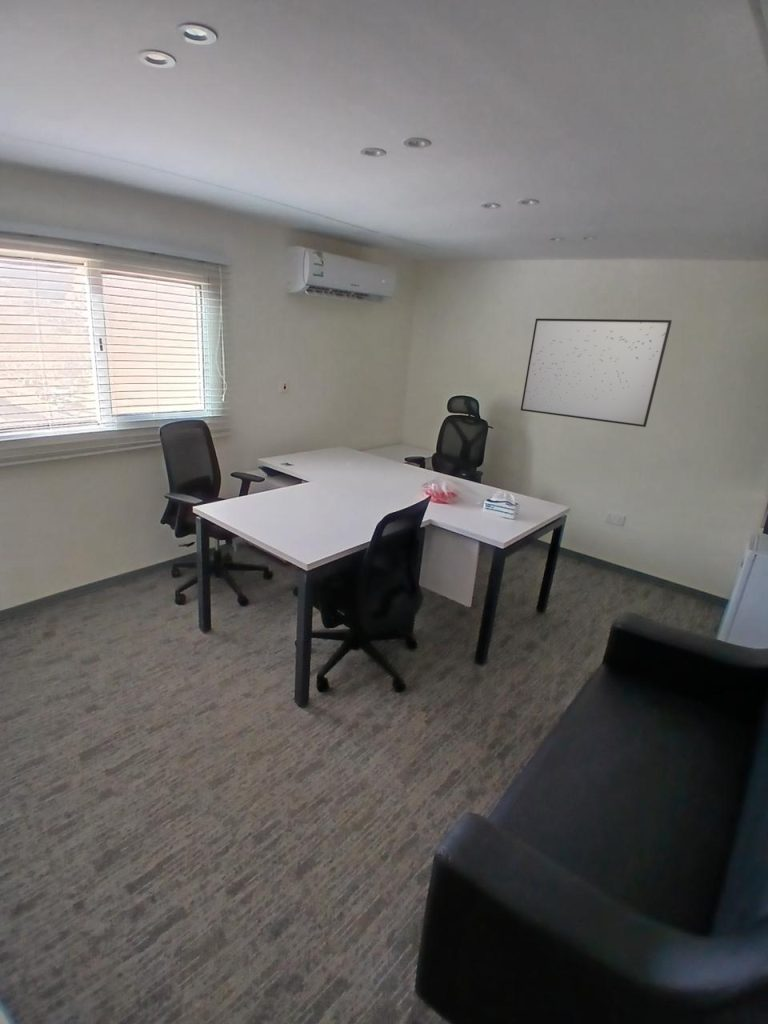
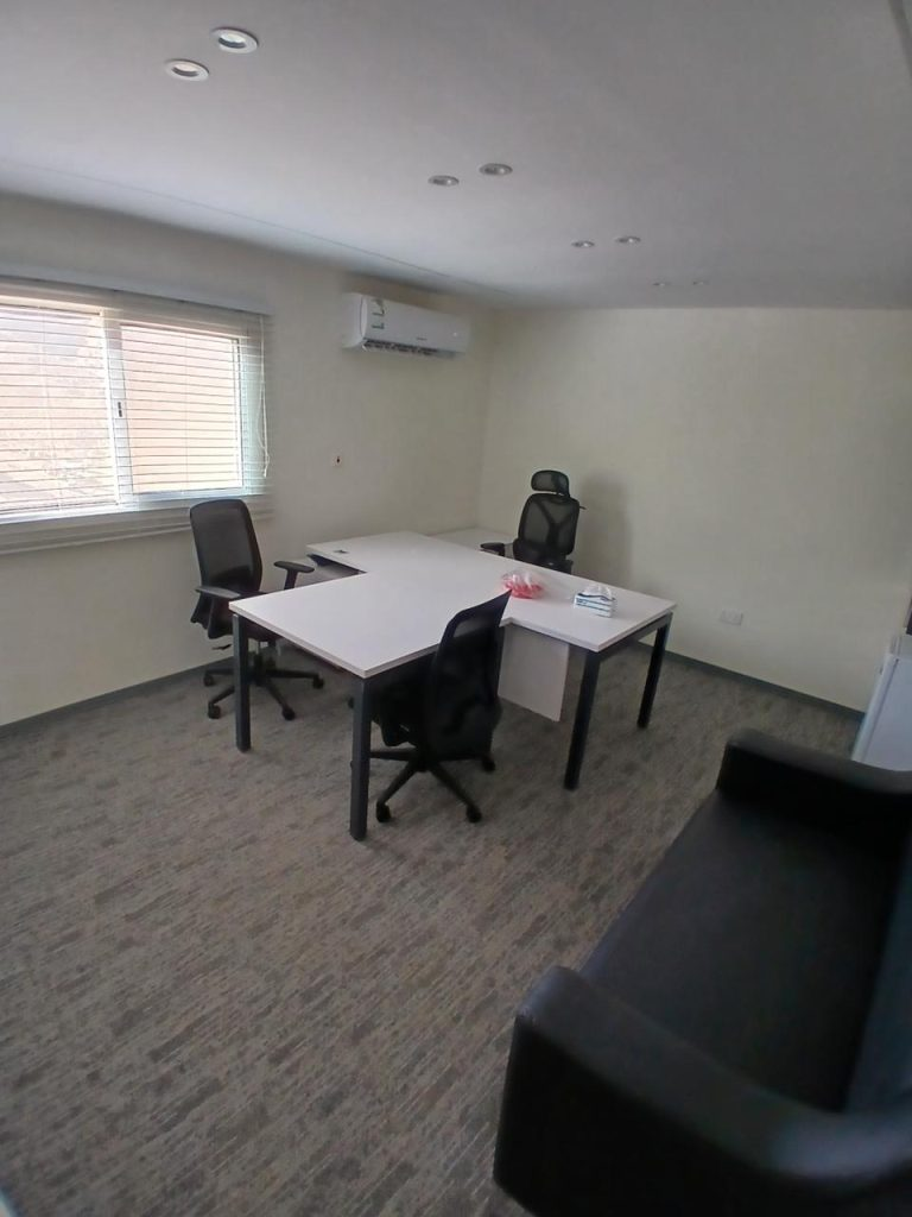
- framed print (588, 370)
